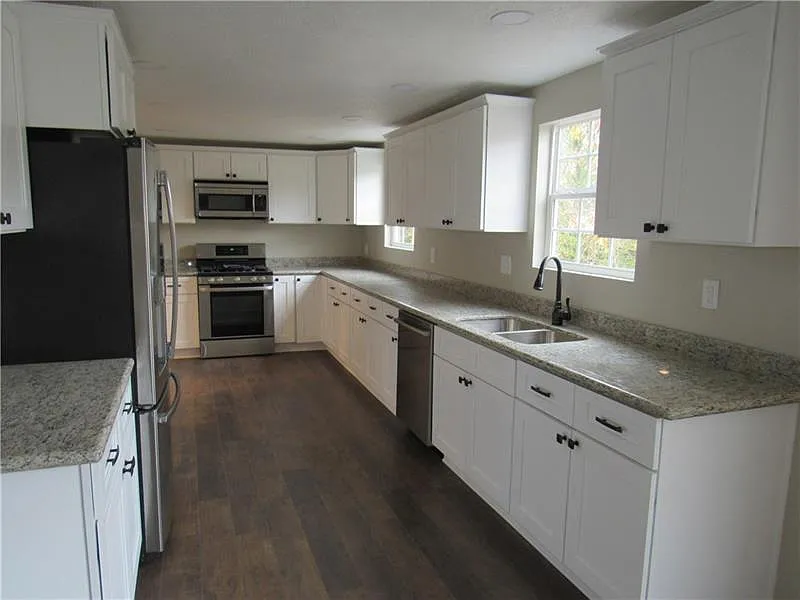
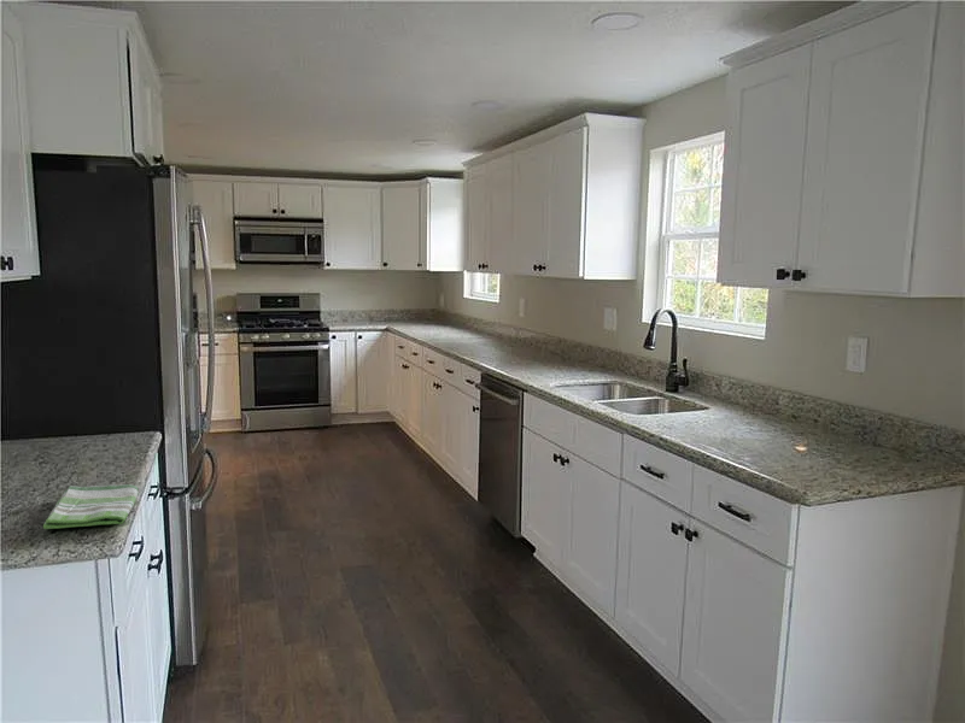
+ dish towel (94, 504)
